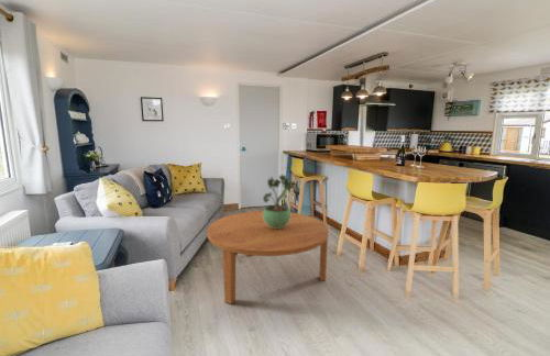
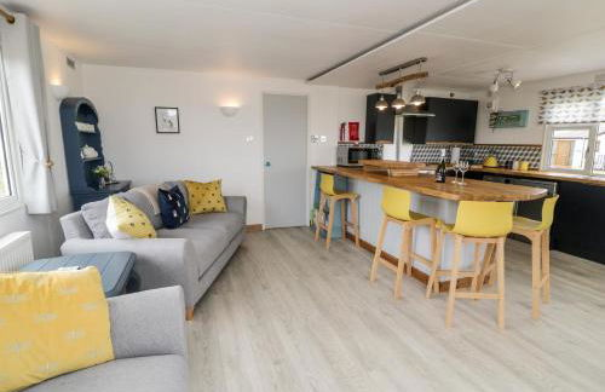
- potted plant (278, 200)
- coffee table (267, 252)
